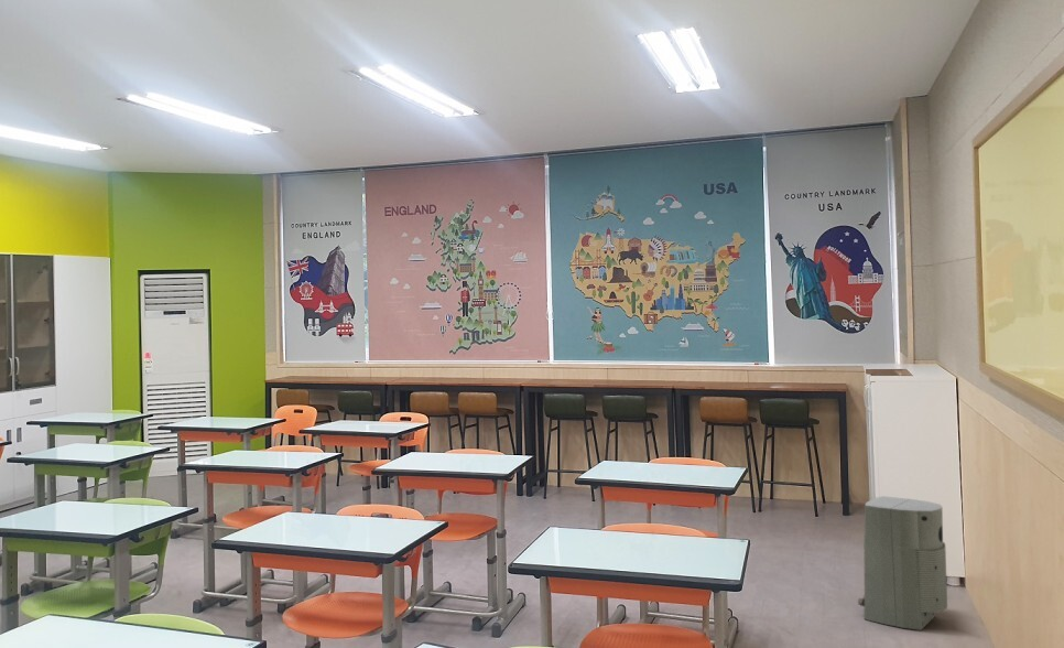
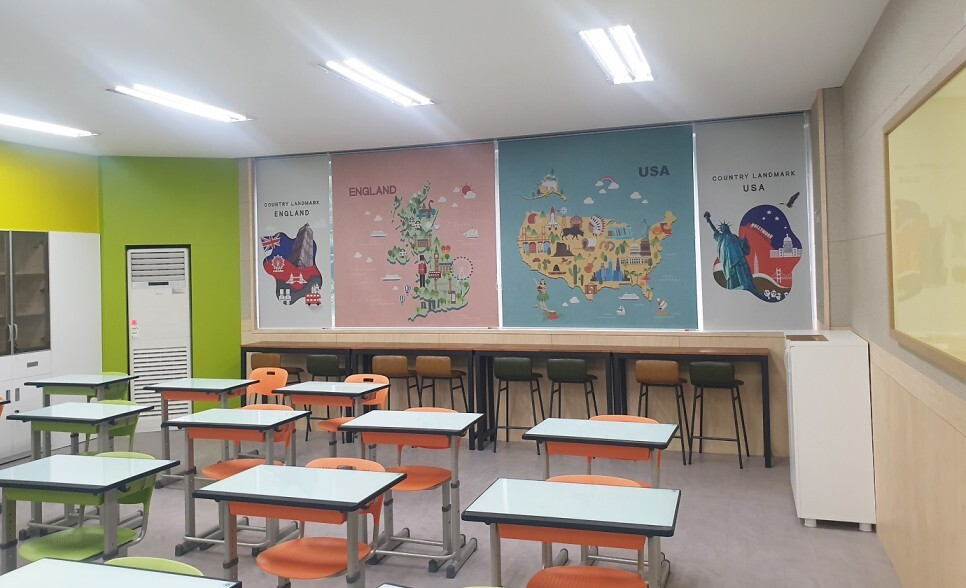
- air purifier (902, 560)
